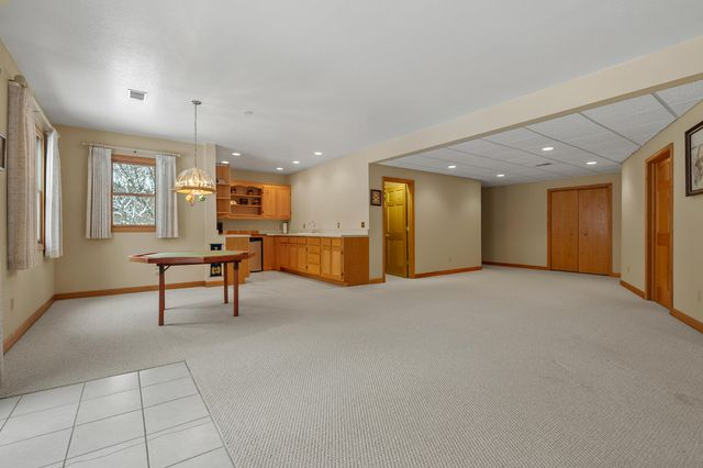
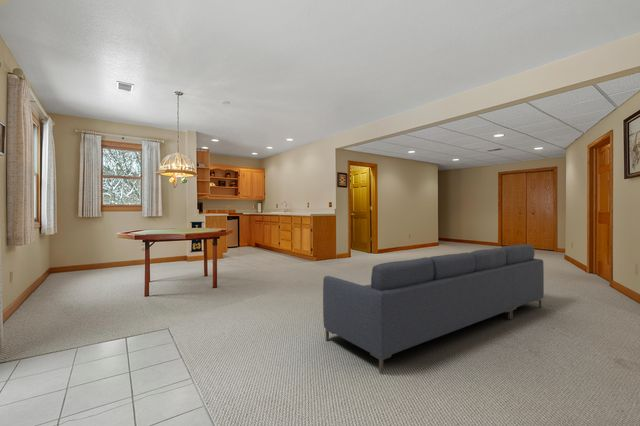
+ sofa (427, 280)
